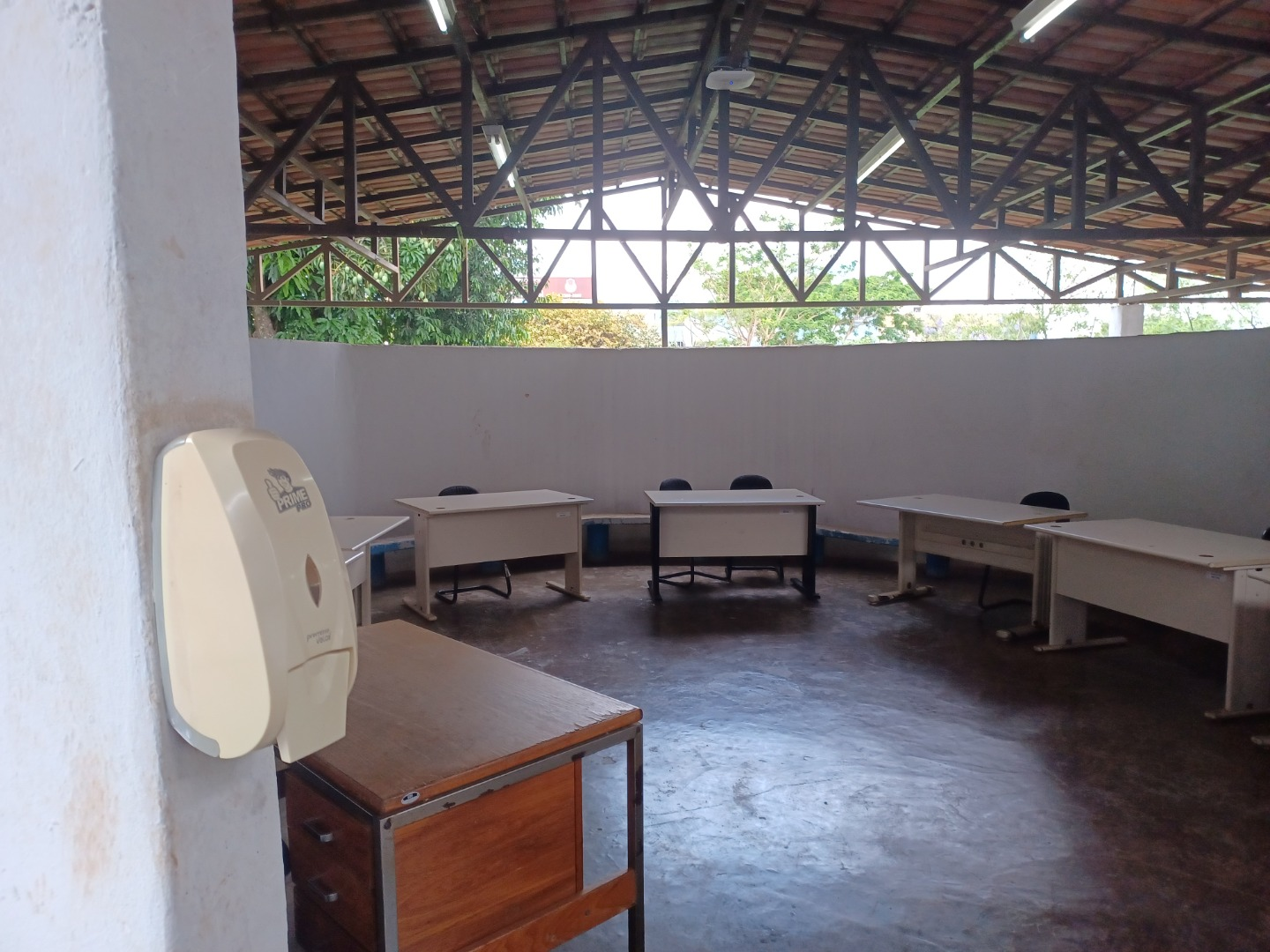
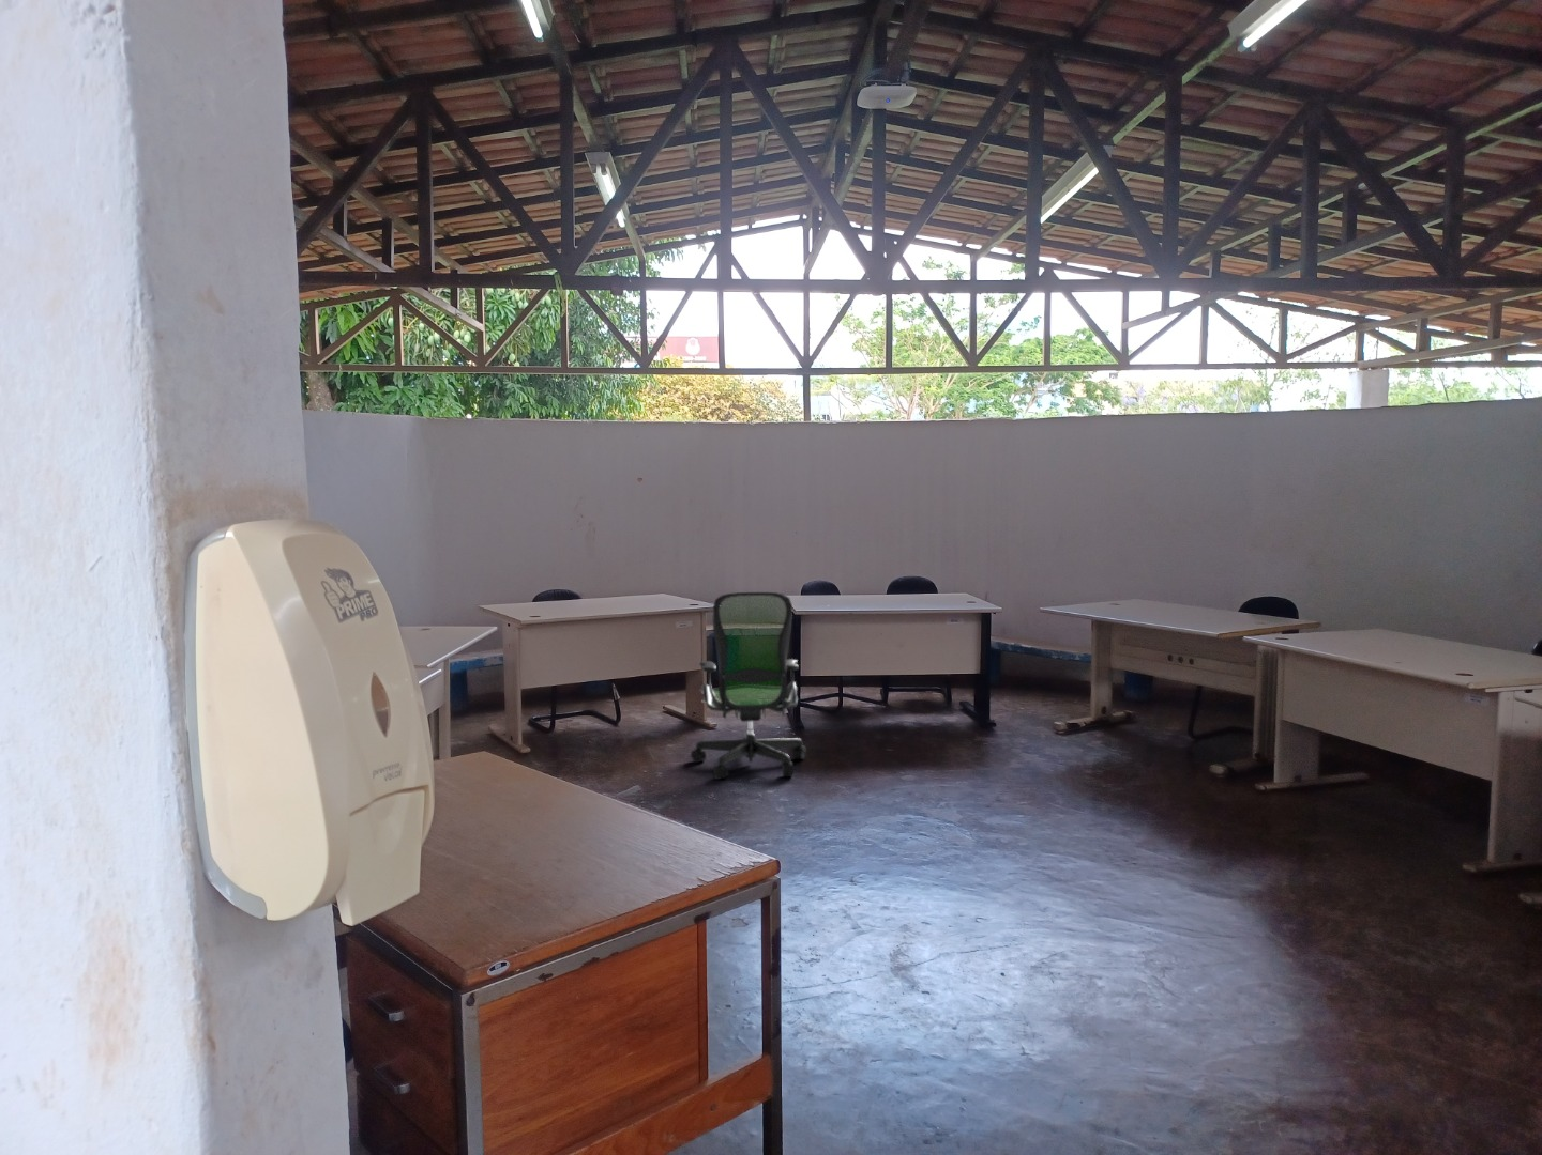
+ office chair (748, 675)
